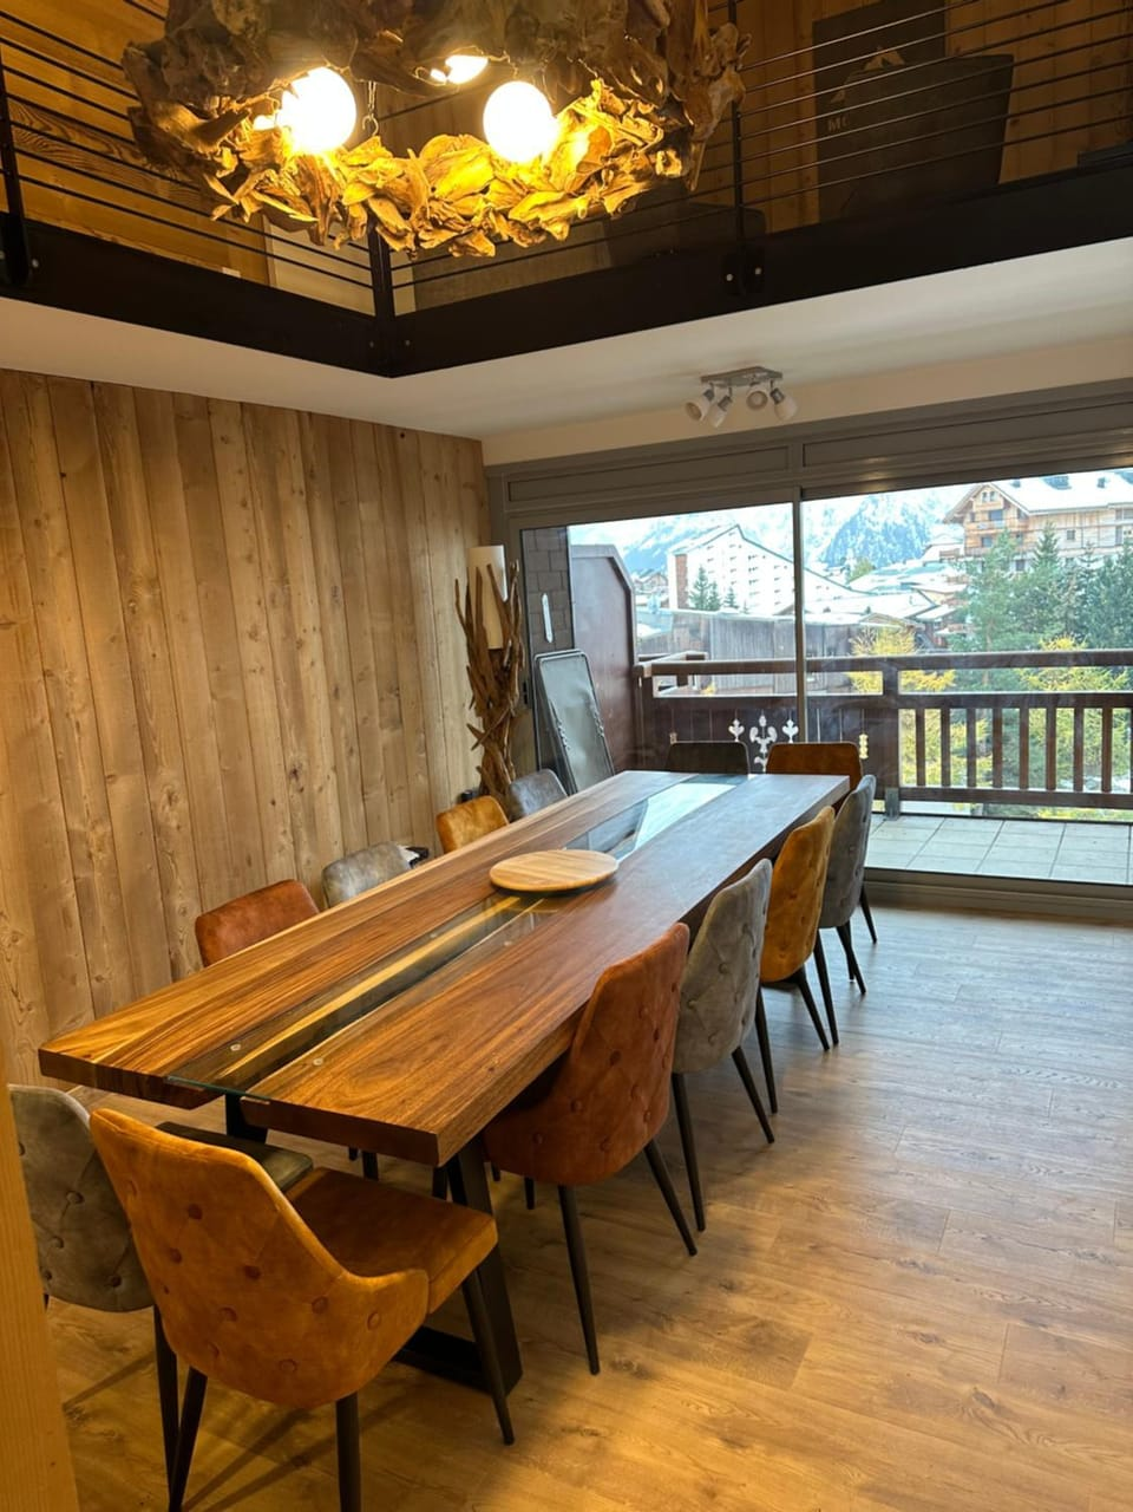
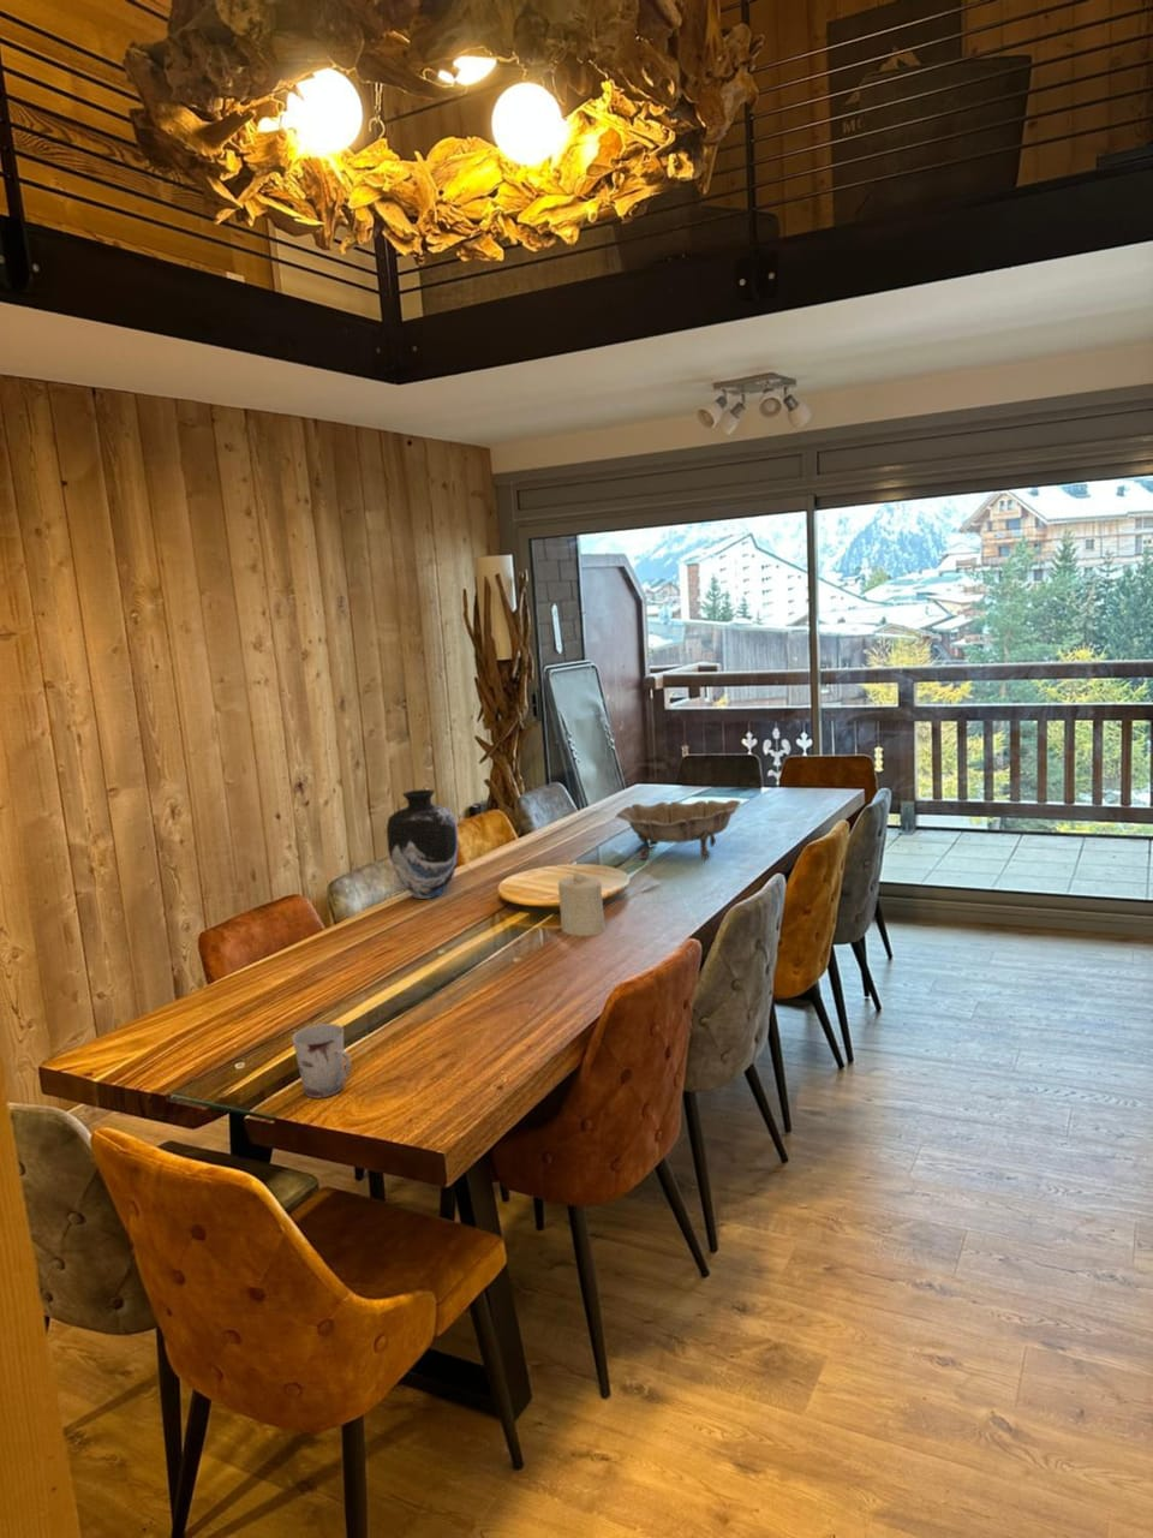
+ decorative bowl (677, 828)
+ candle (581, 901)
+ cup (327, 1063)
+ vase (423, 844)
